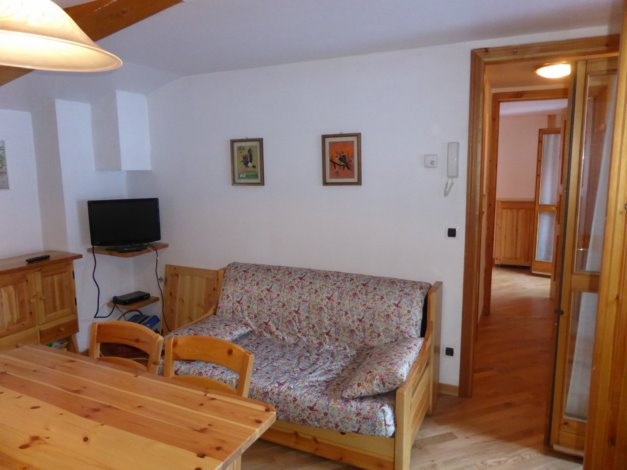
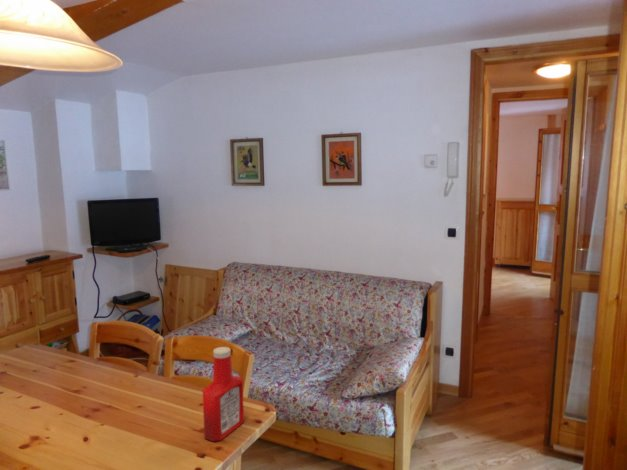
+ soap bottle (223, 389)
